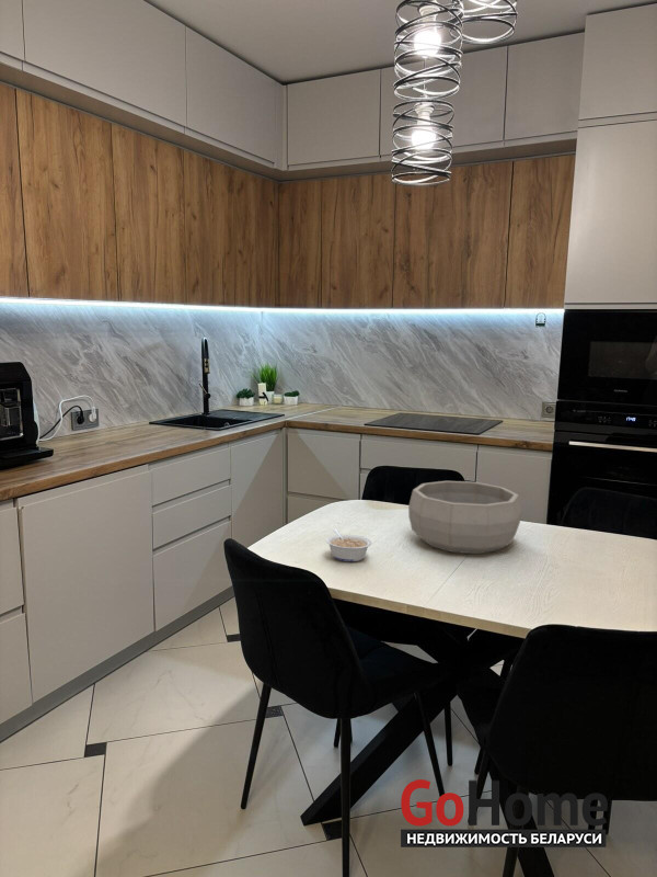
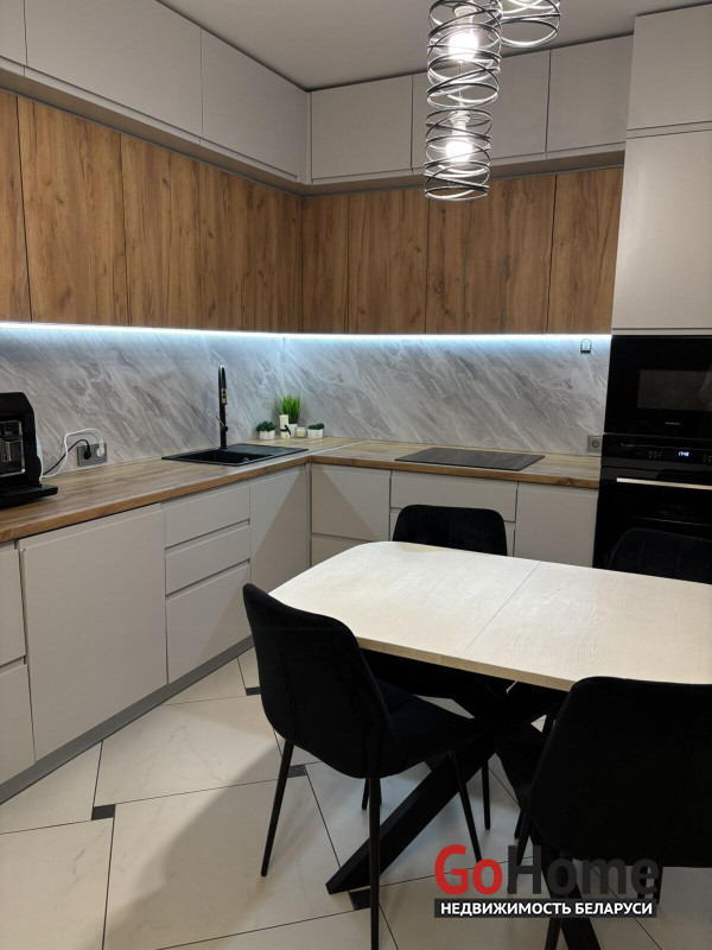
- legume (346, 546)
- decorative bowl (463, 516)
